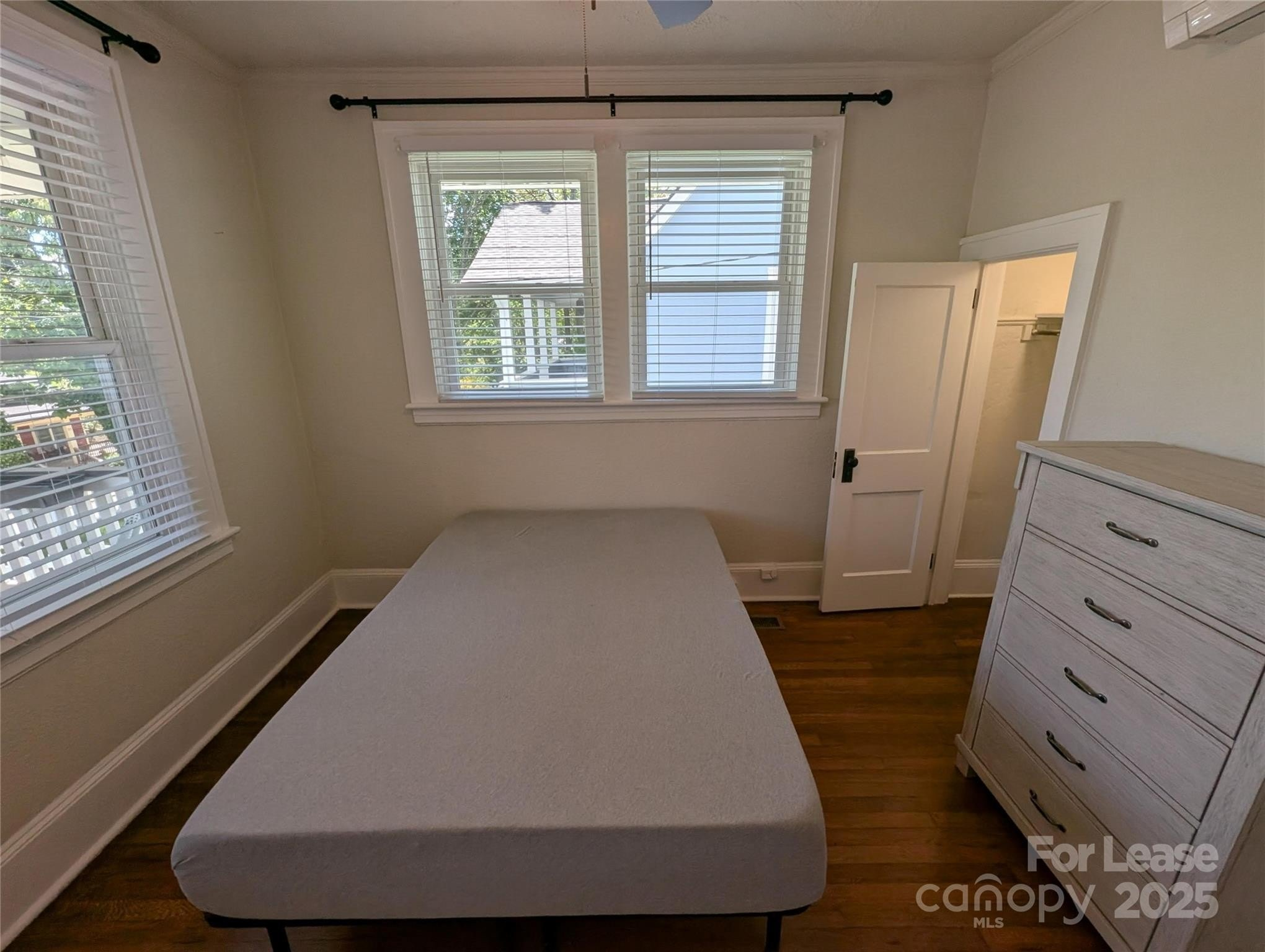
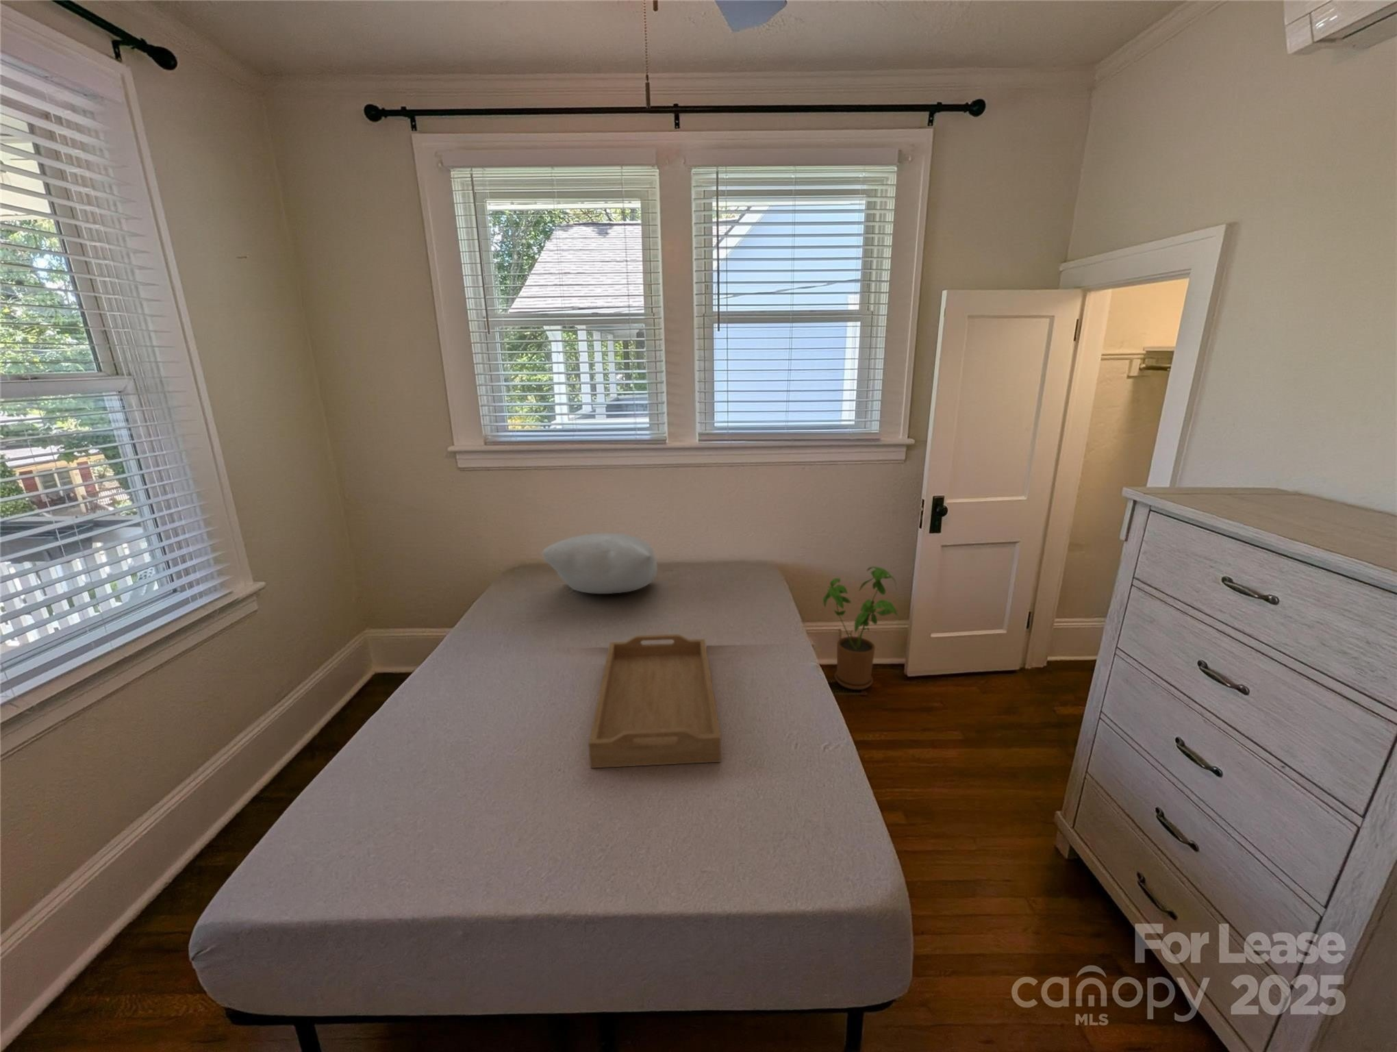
+ serving tray (657, 690)
+ pillow (605, 562)
+ house plant (862, 628)
